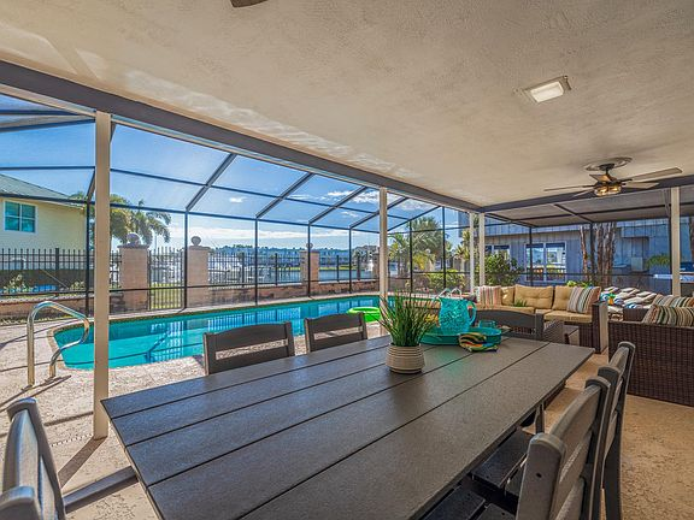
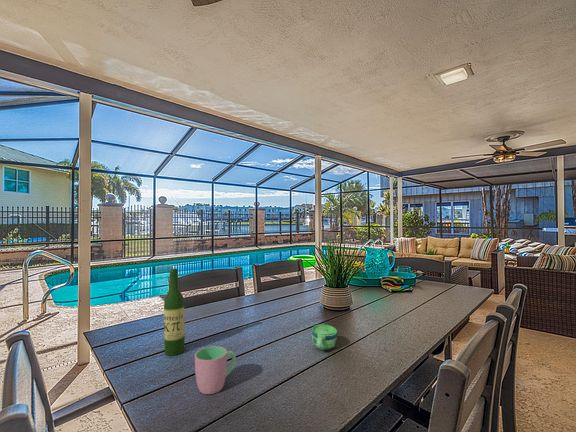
+ wine bottle (174, 310)
+ cup (216, 368)
+ cup (324, 339)
